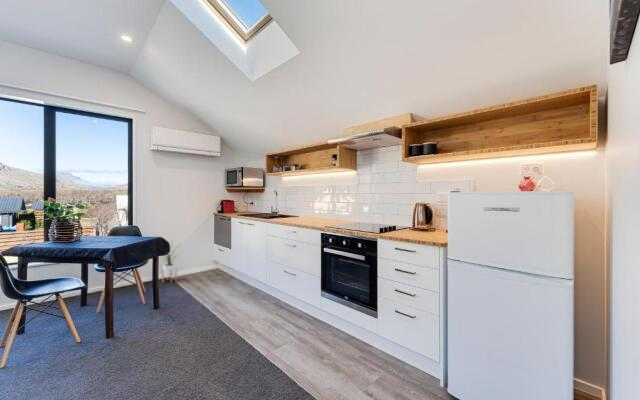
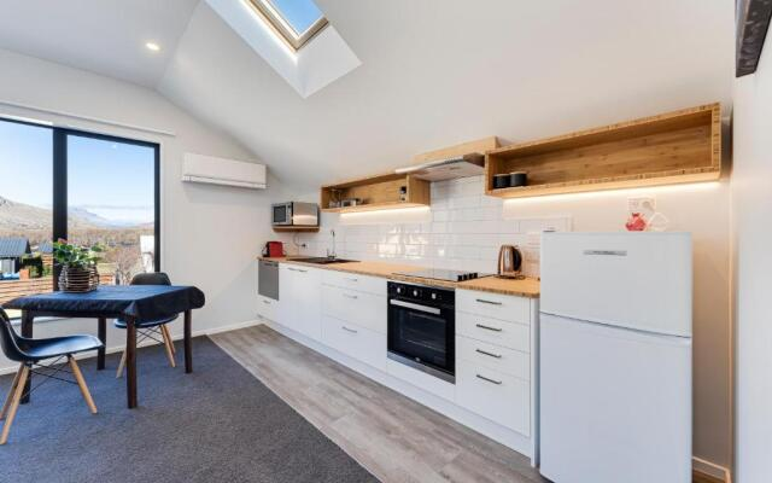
- house plant (169, 259)
